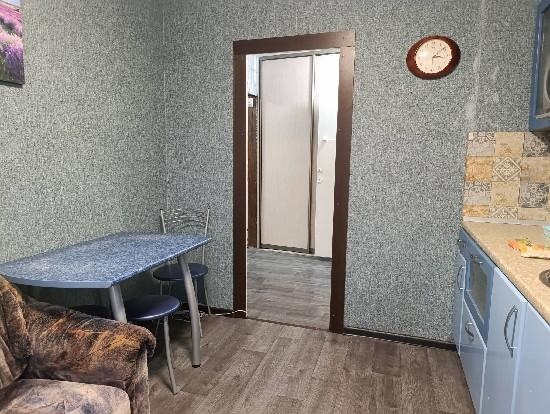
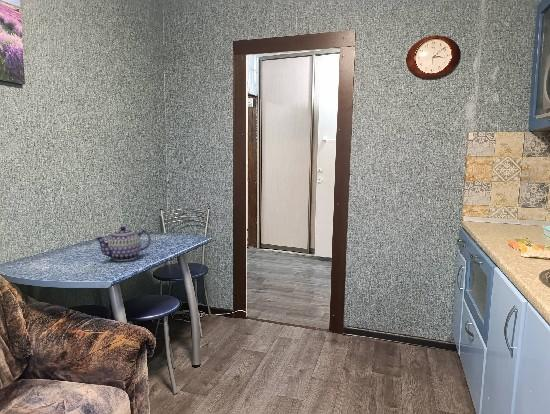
+ teapot (123, 242)
